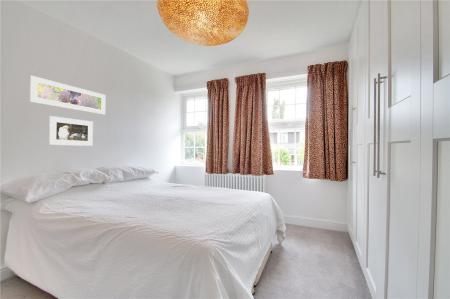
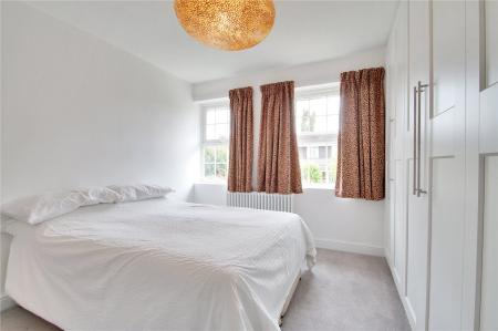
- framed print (72, 132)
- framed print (73, 97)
